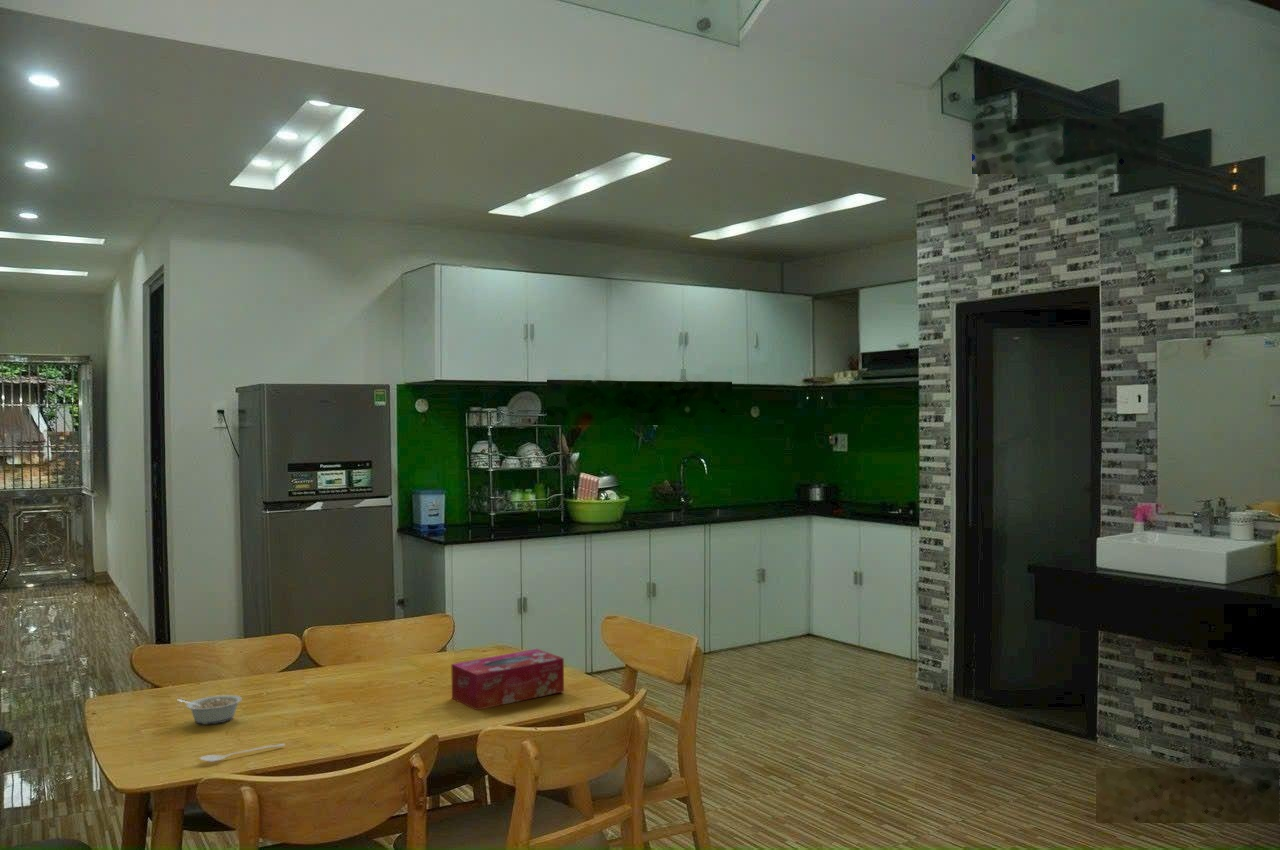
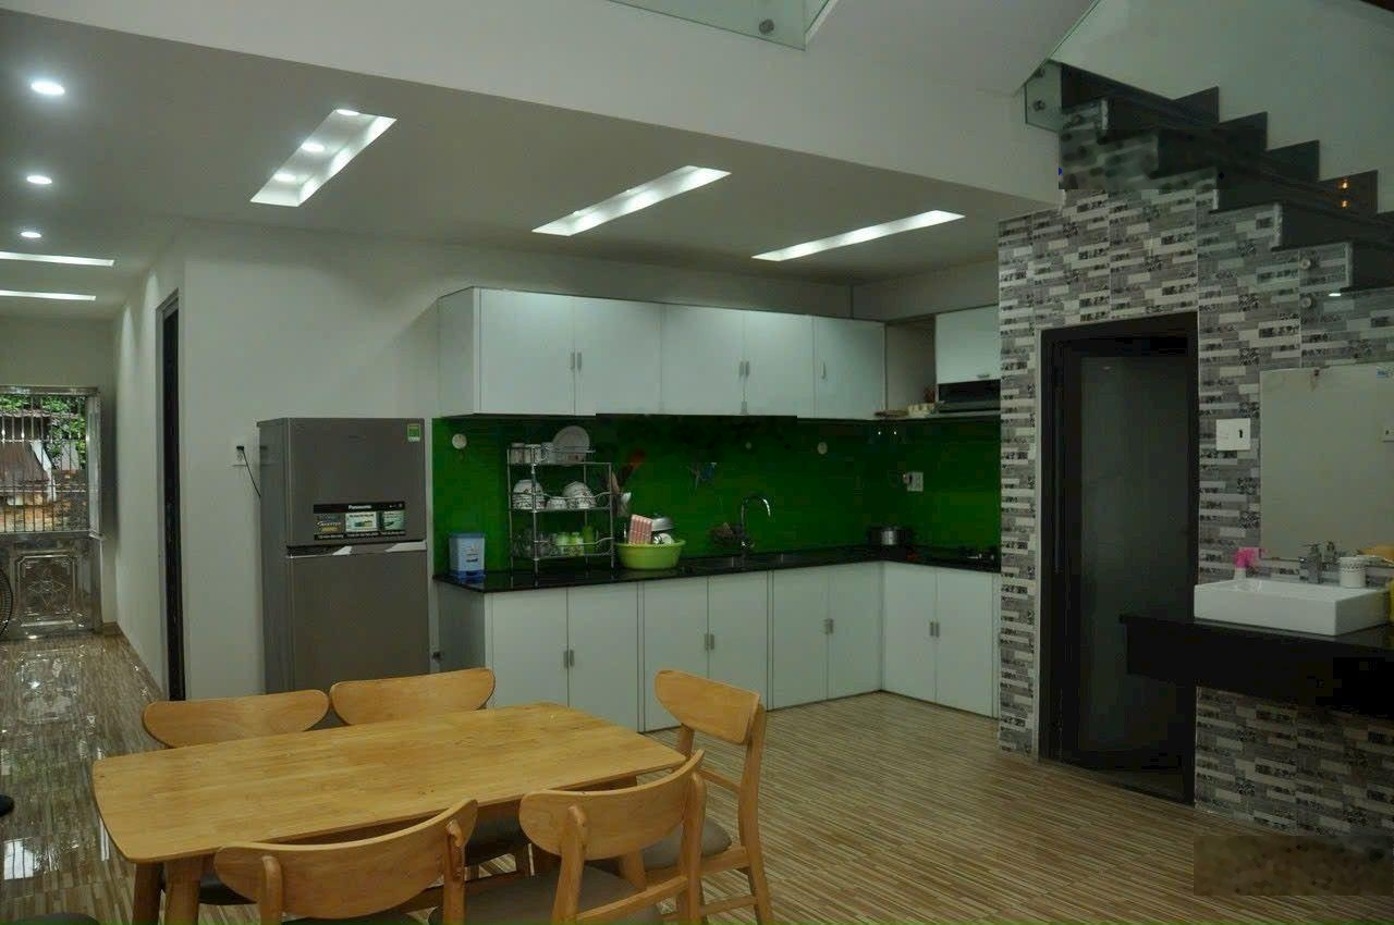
- stirrer (243, 751)
- tissue box (508, 677)
- legume (212, 709)
